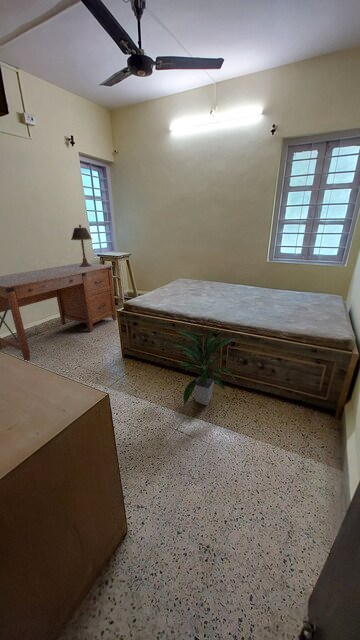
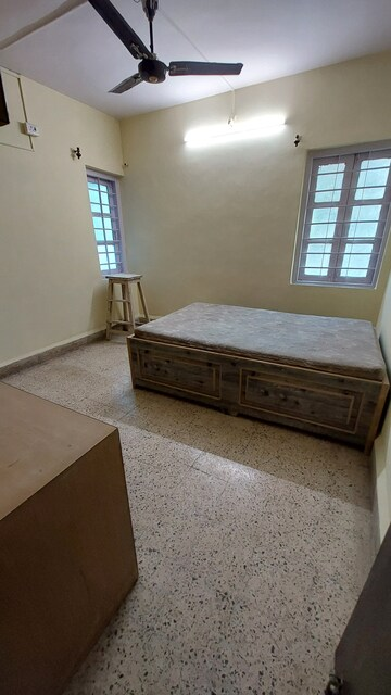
- desk (59, 303)
- indoor plant (202, 366)
- table lamp (82, 245)
